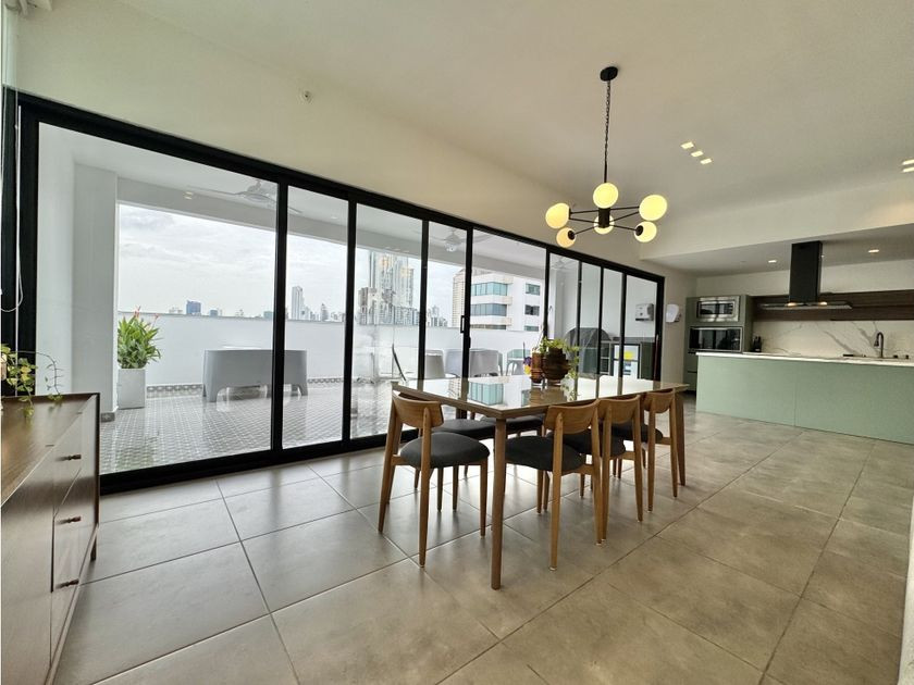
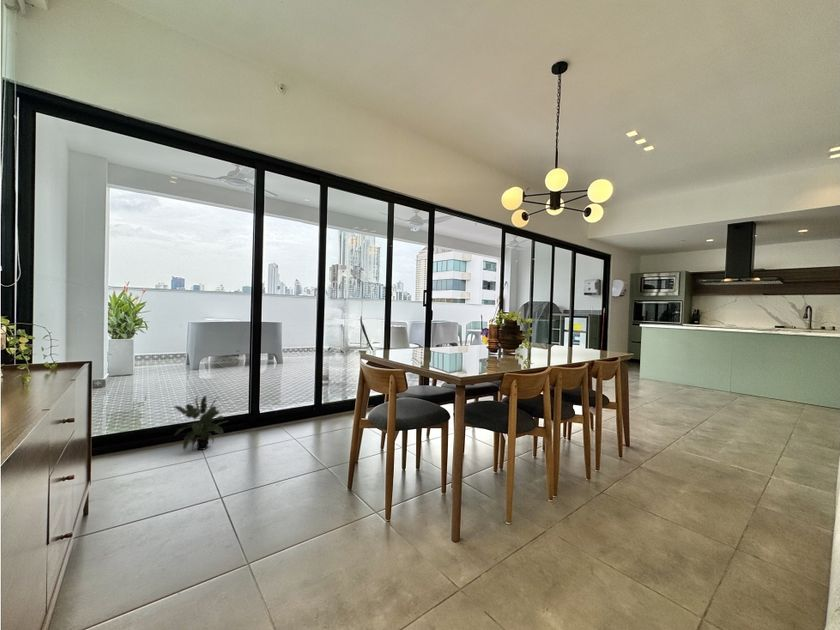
+ potted plant (202, 423)
